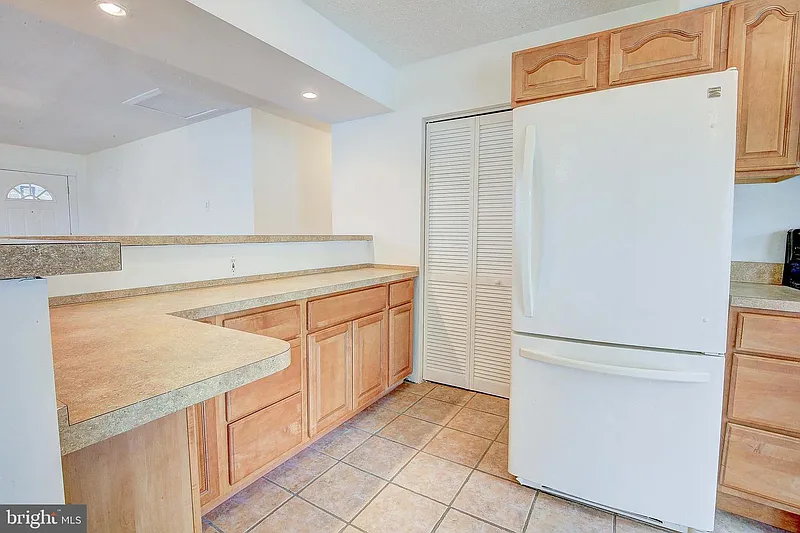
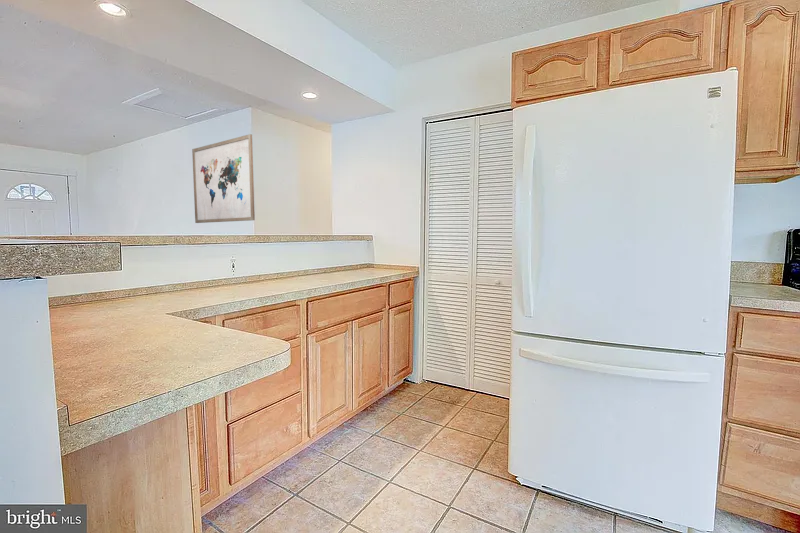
+ wall art (221, 182)
